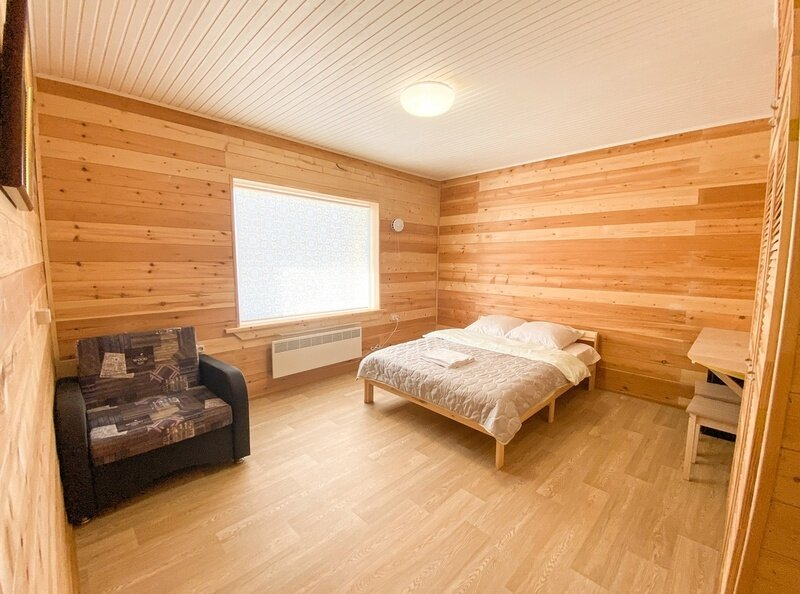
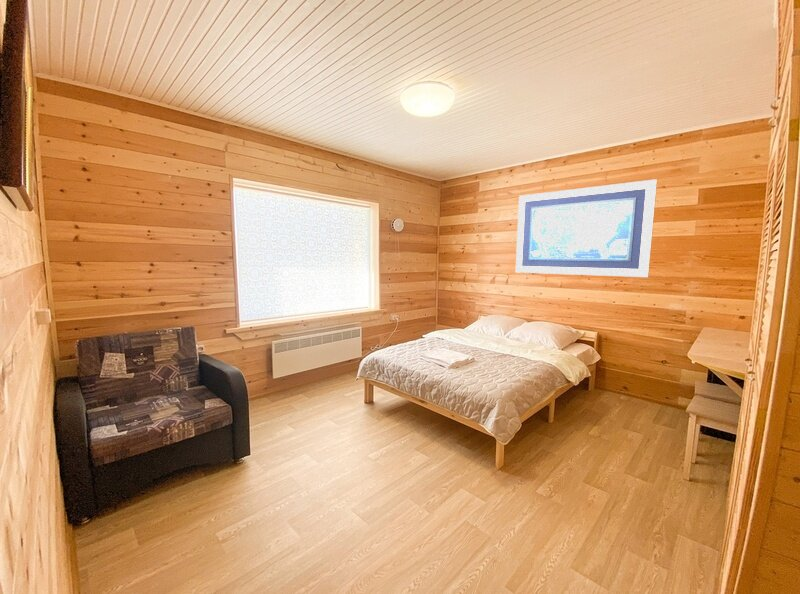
+ wall art (577, 232)
